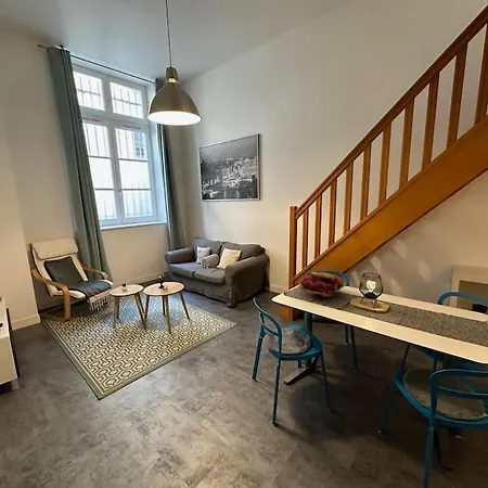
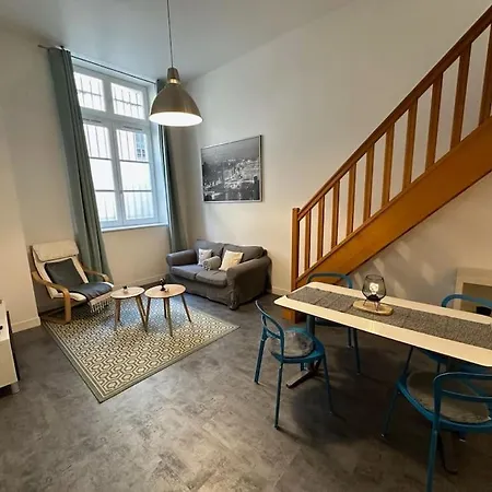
- fruit basket (320, 283)
